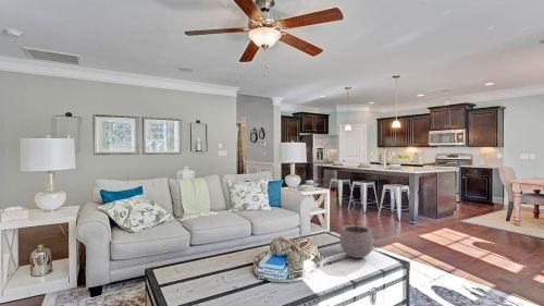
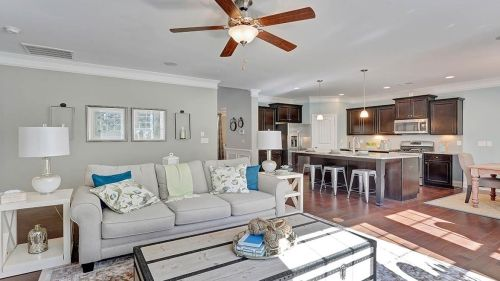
- plant pot (356, 236)
